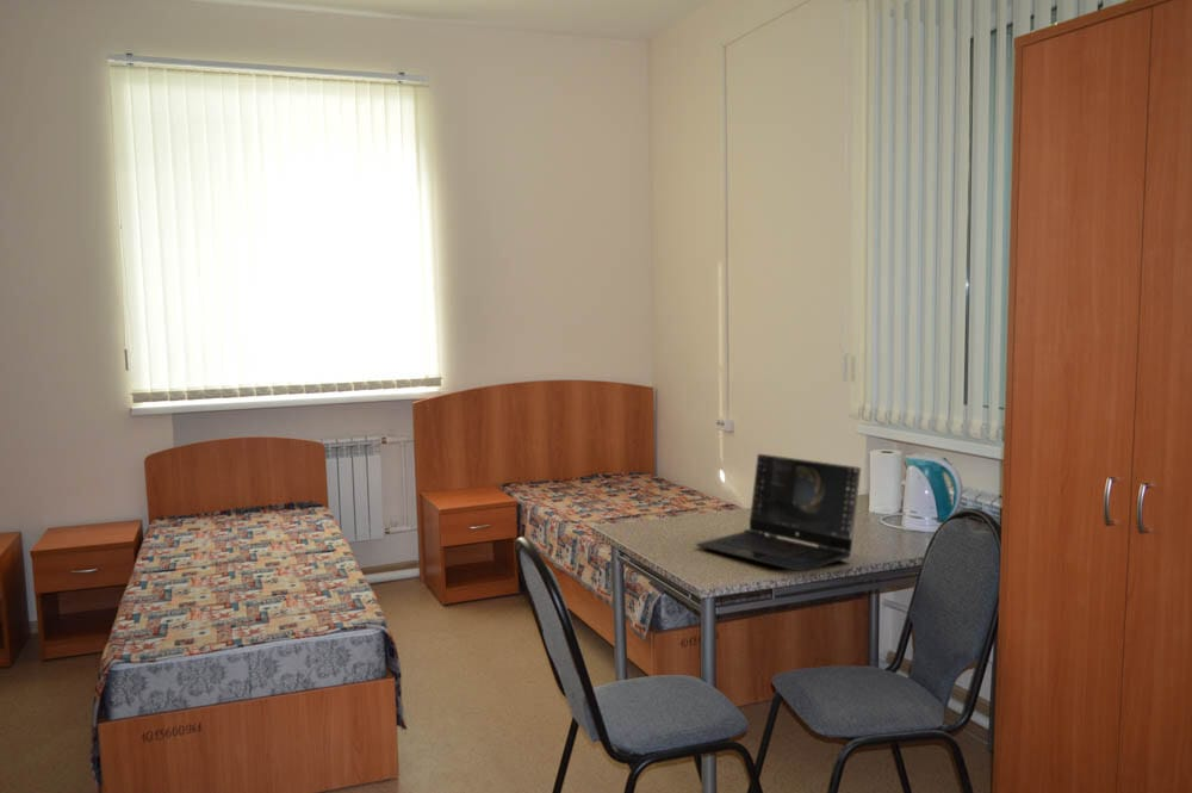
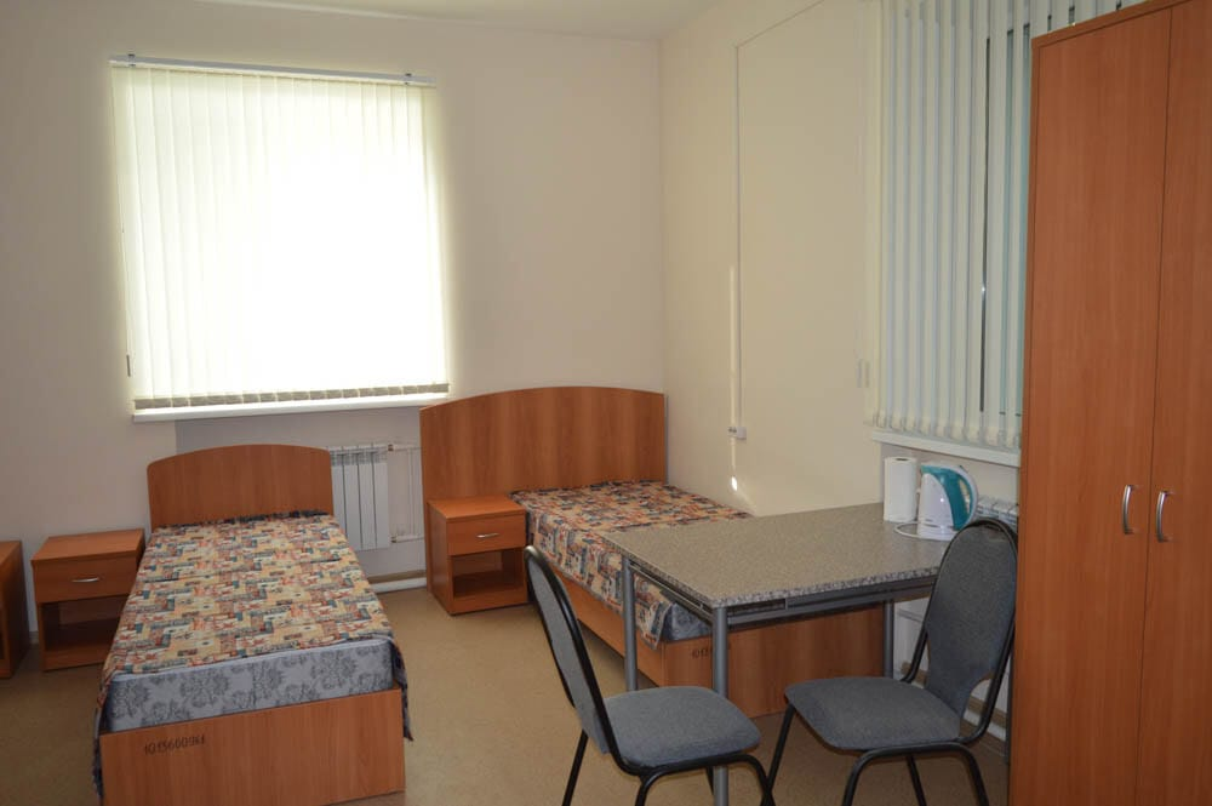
- laptop (776, 509)
